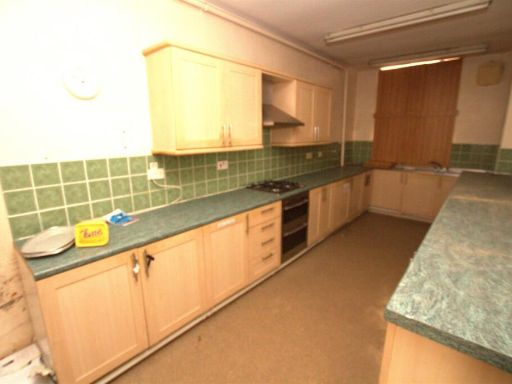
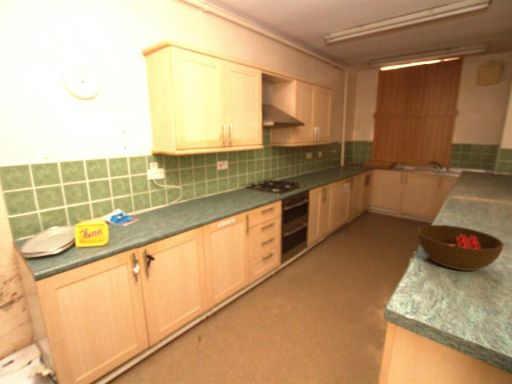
+ bowl (455, 249)
